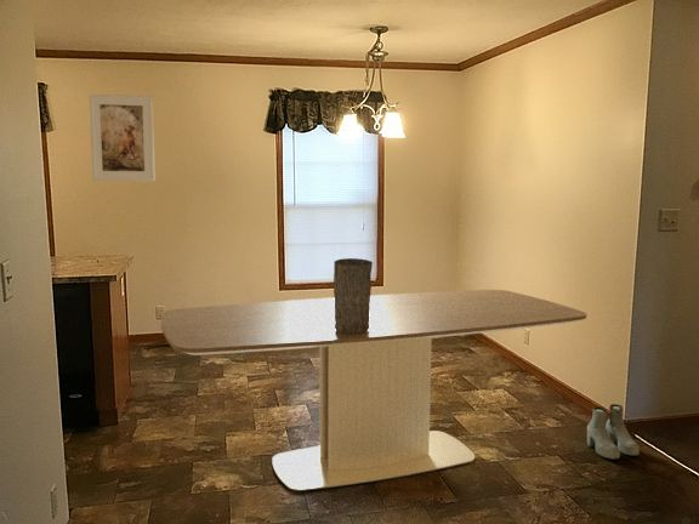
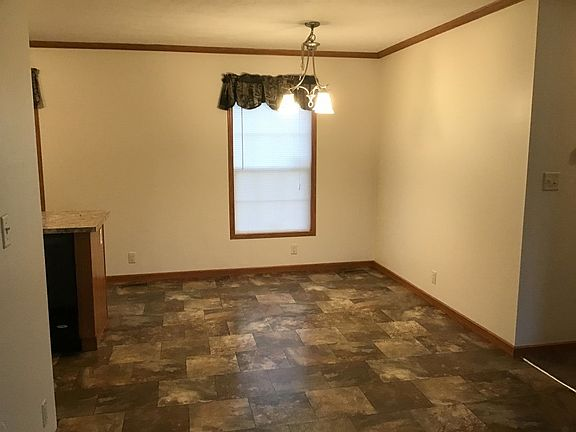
- dining table (375, 386)
- boots (613, 429)
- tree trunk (352, 295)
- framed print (123, 138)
